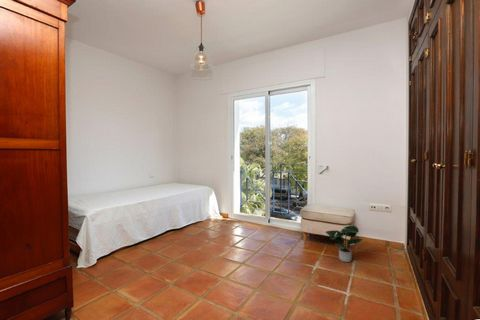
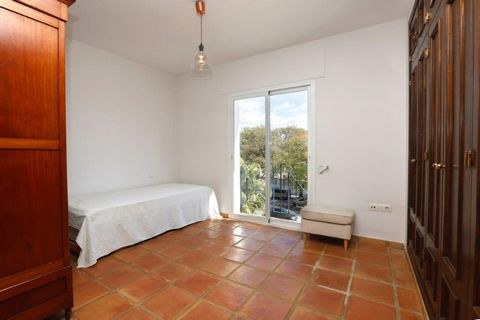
- potted plant (343, 243)
